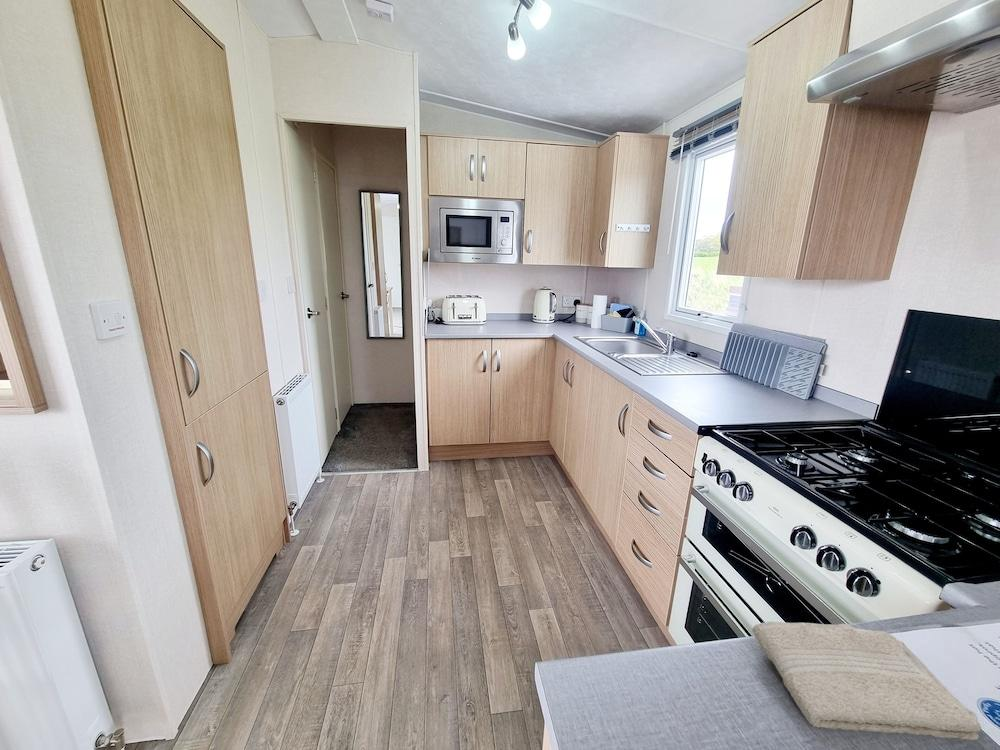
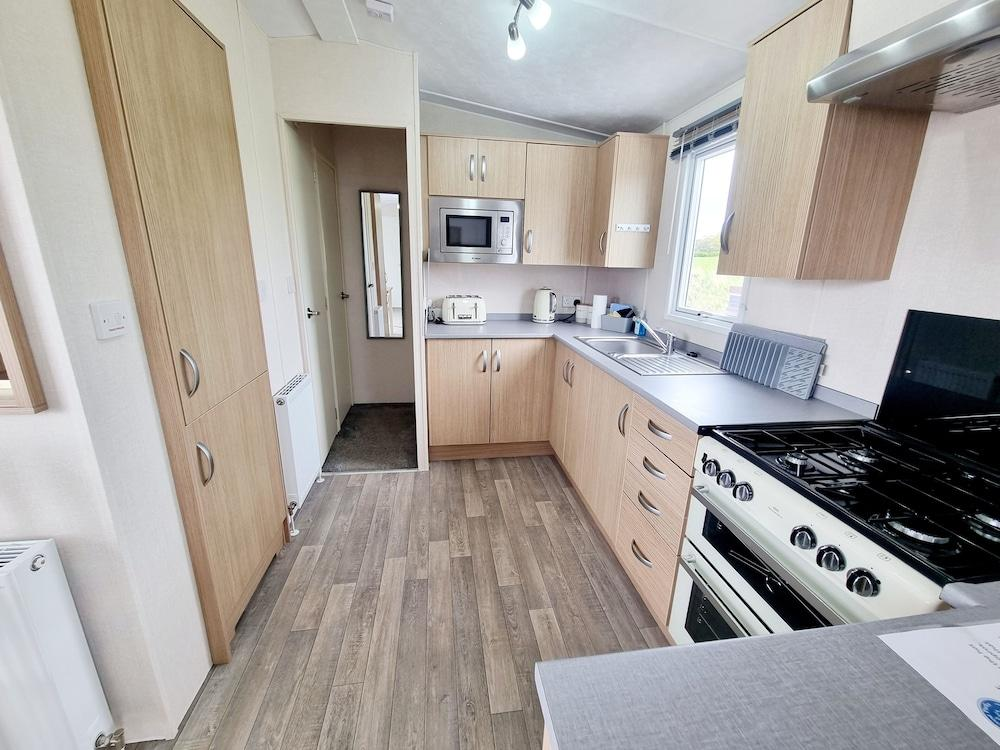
- washcloth (856, 674)
